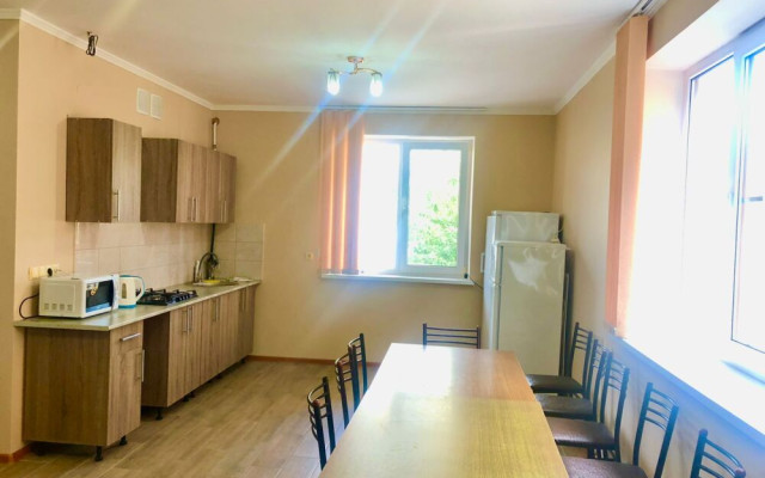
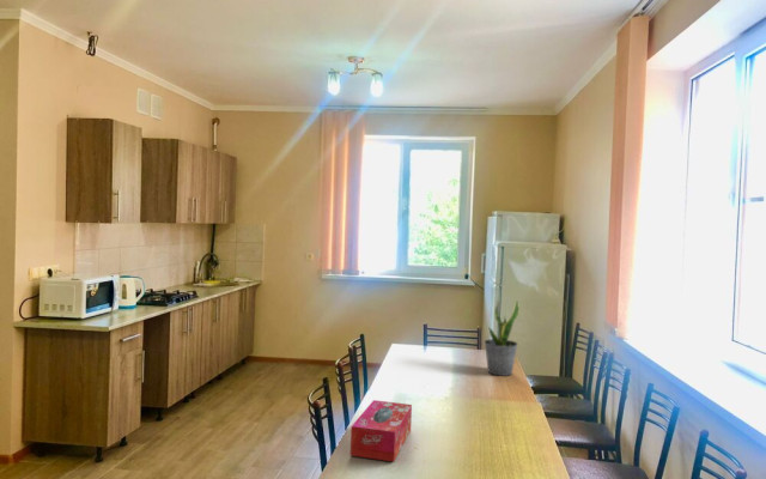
+ tissue box (382, 428)
+ potted plant (500, 335)
